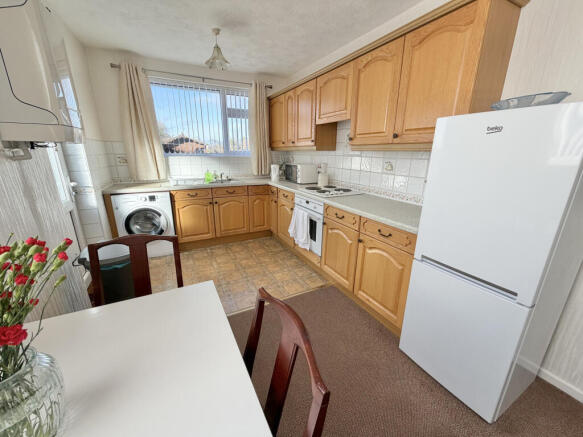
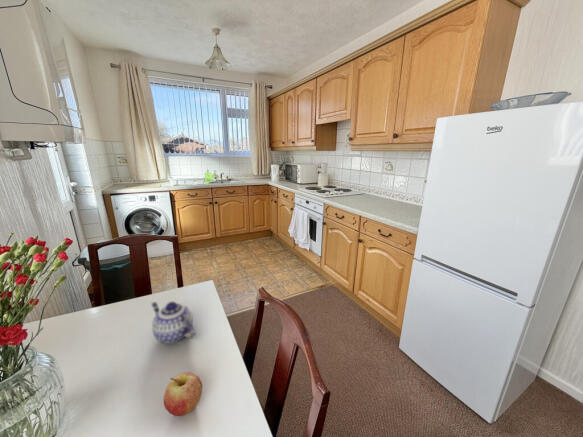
+ fruit (183, 393)
+ teapot (172, 319)
